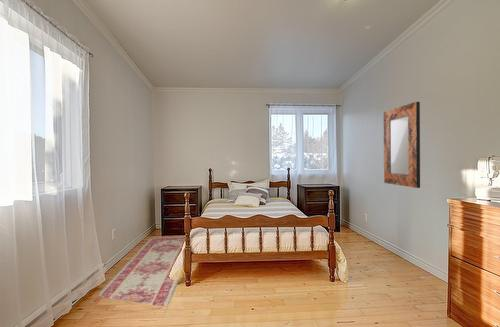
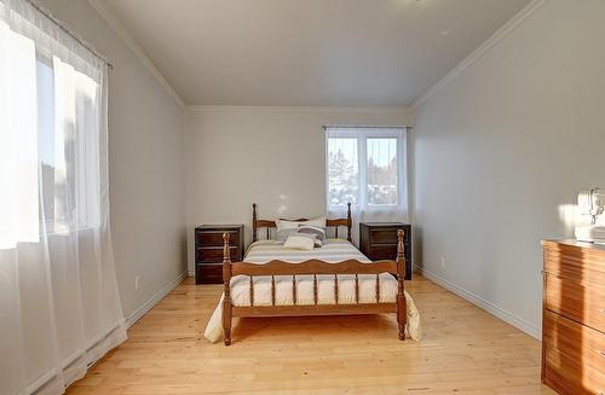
- home mirror (400, 146)
- rug (152, 267)
